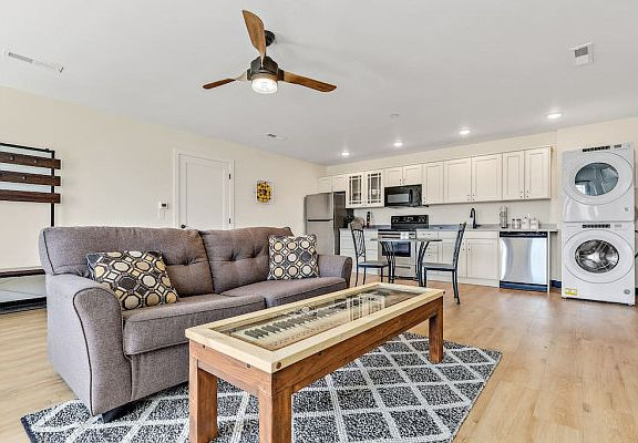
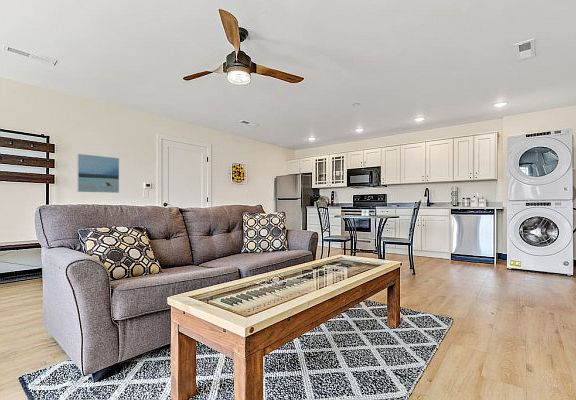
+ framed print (99, 174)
